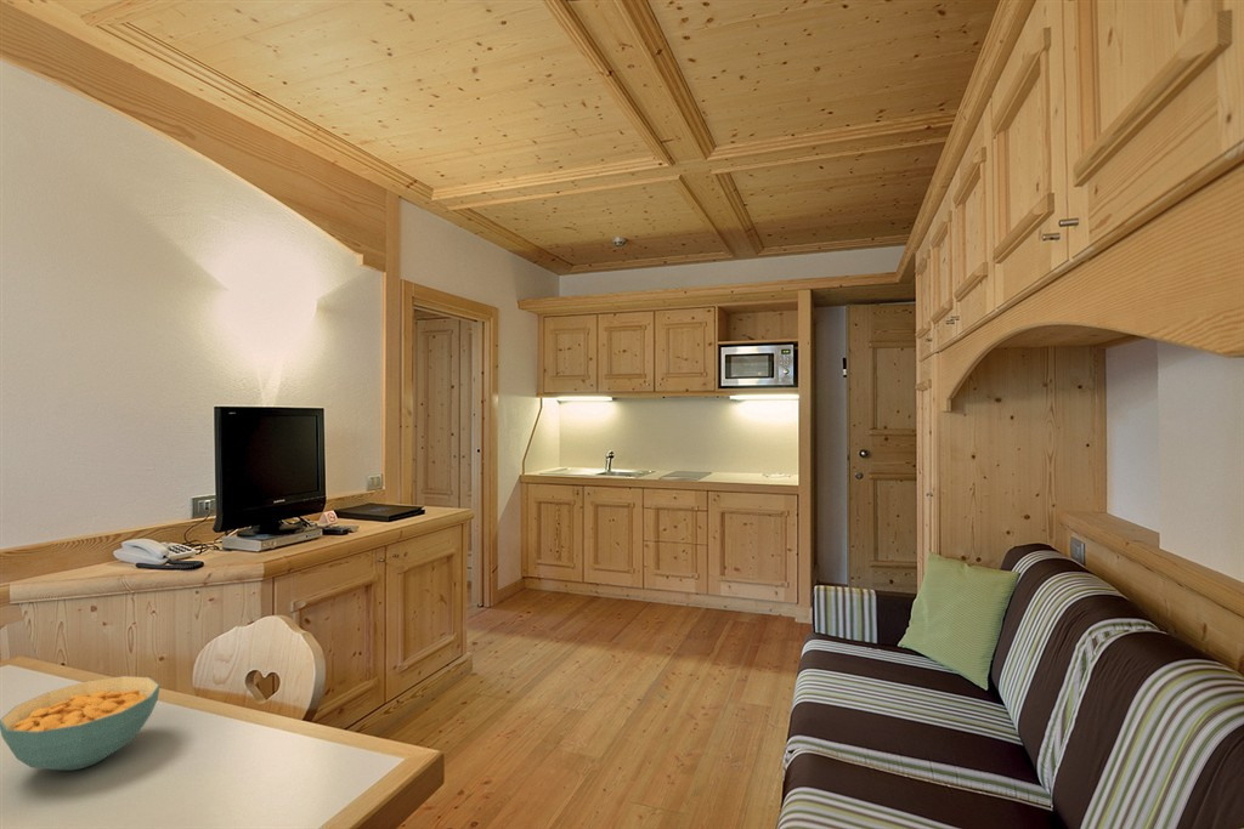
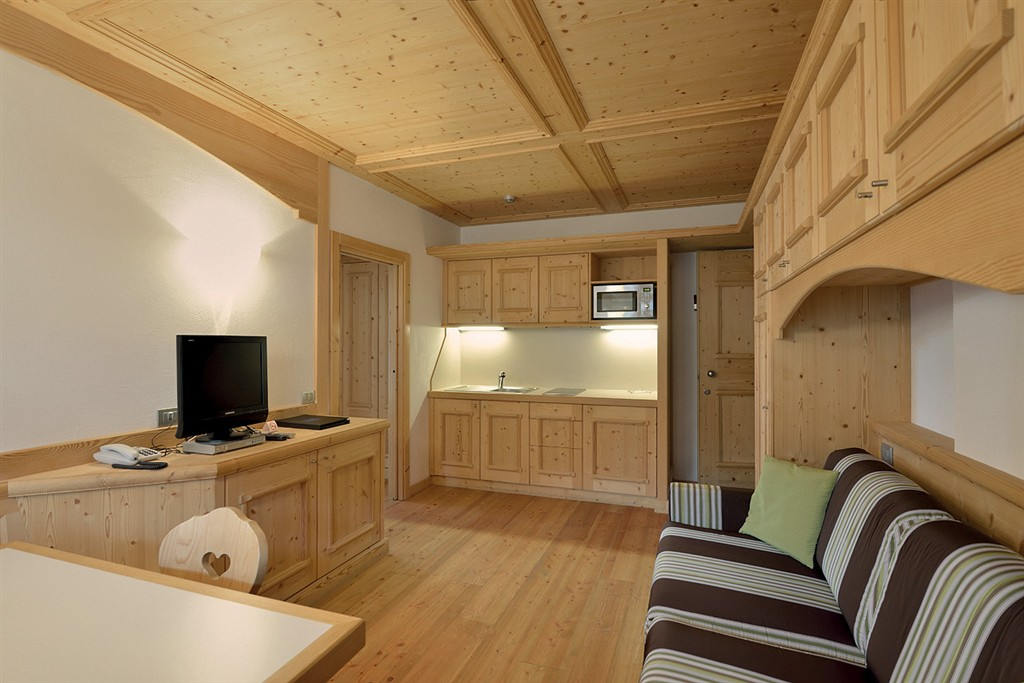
- cereal bowl (84, 729)
